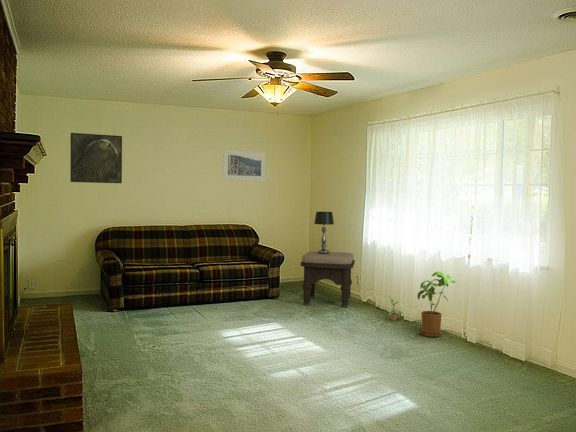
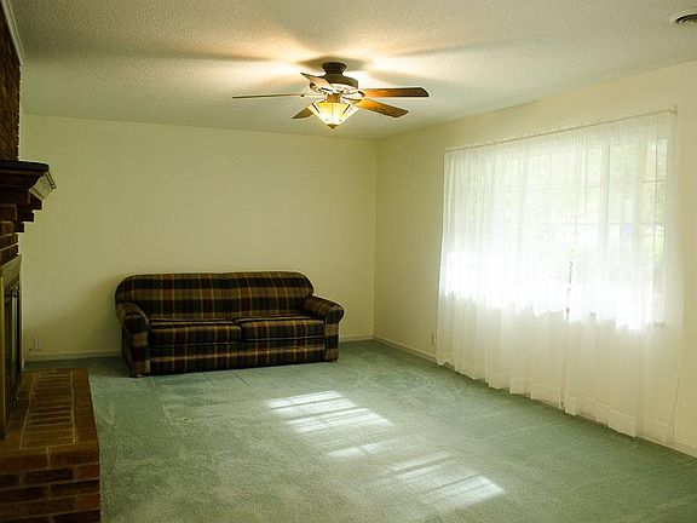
- house plant (430, 303)
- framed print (96, 158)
- potted plant (394, 308)
- ottoman (328, 277)
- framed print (244, 165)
- table lamp (323, 232)
